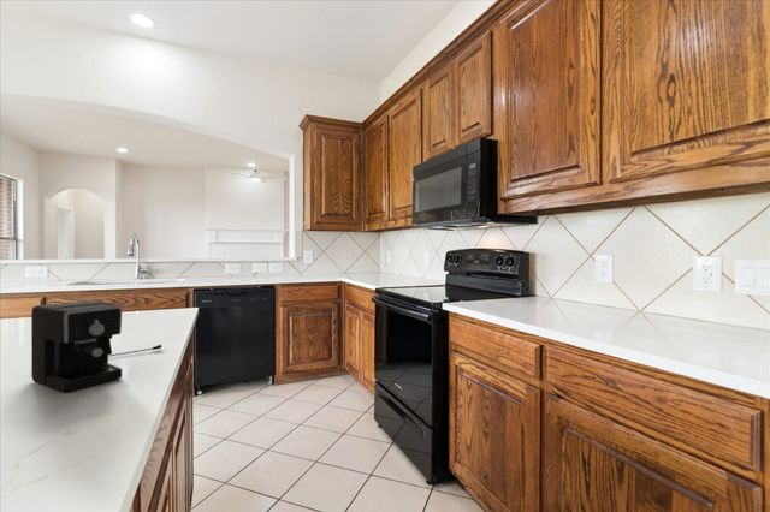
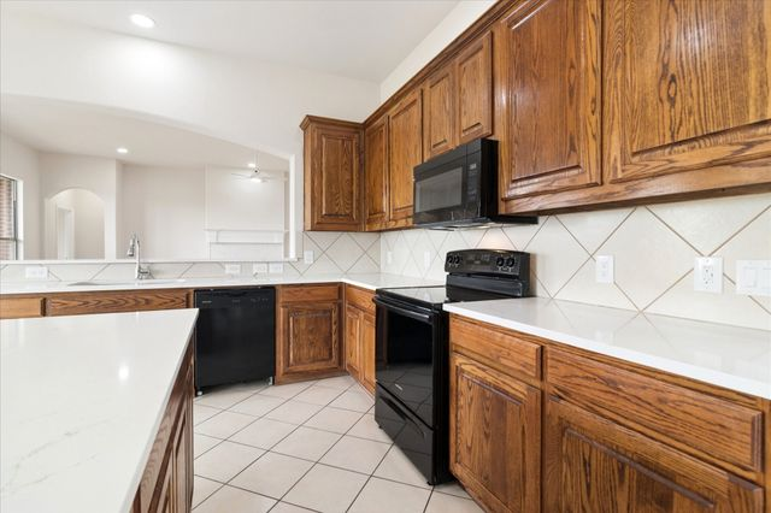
- coffee maker (119, 333)
